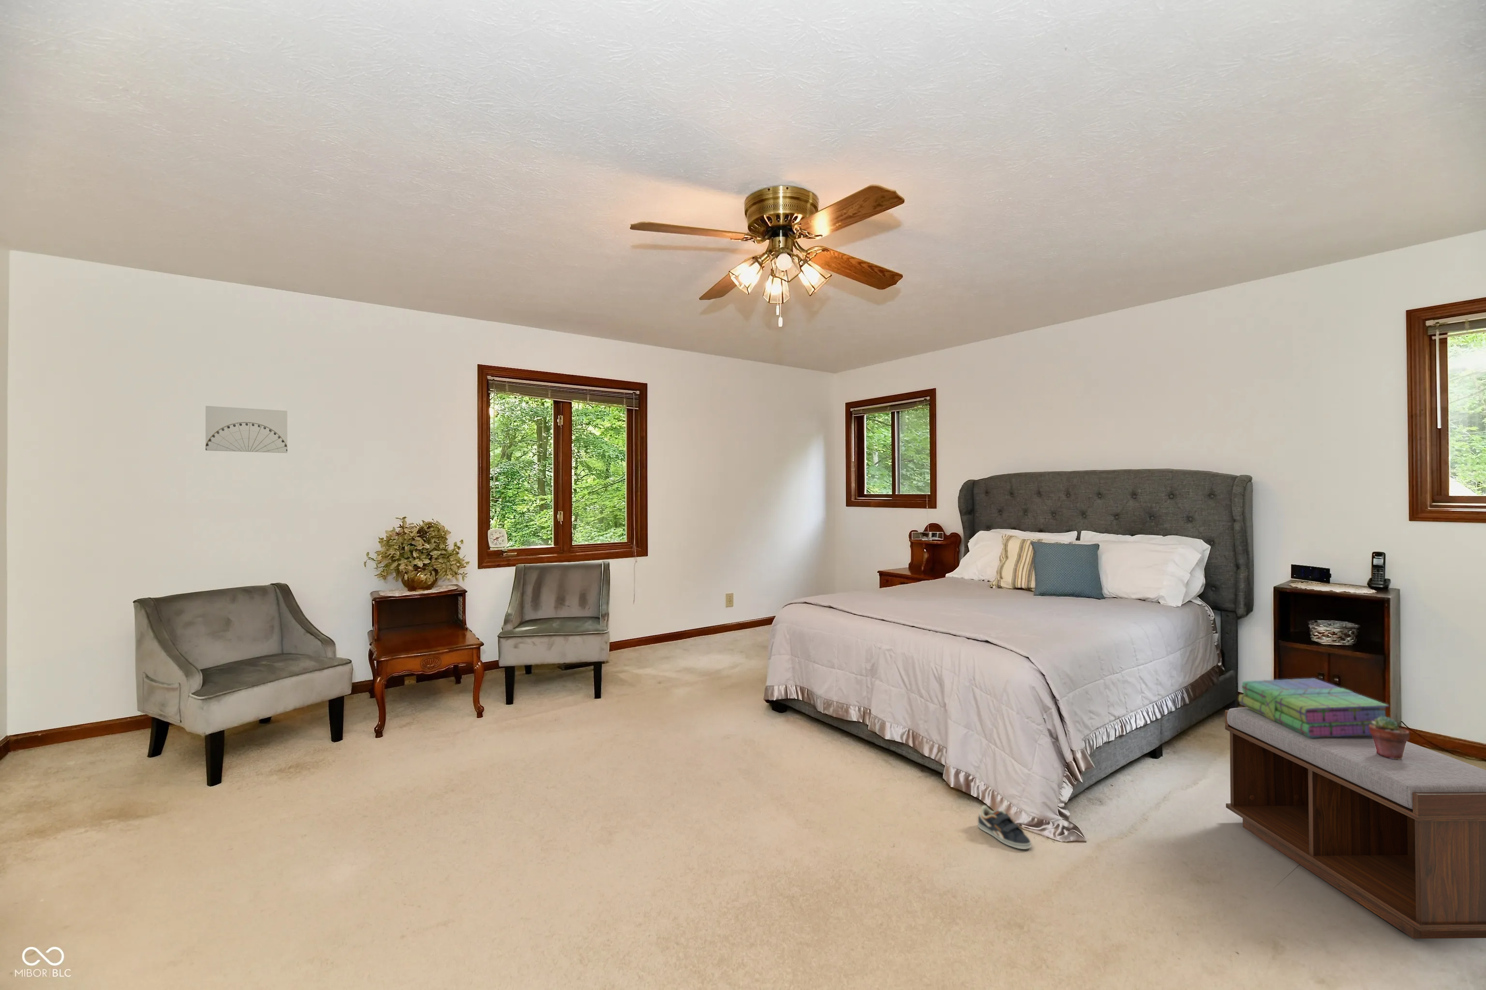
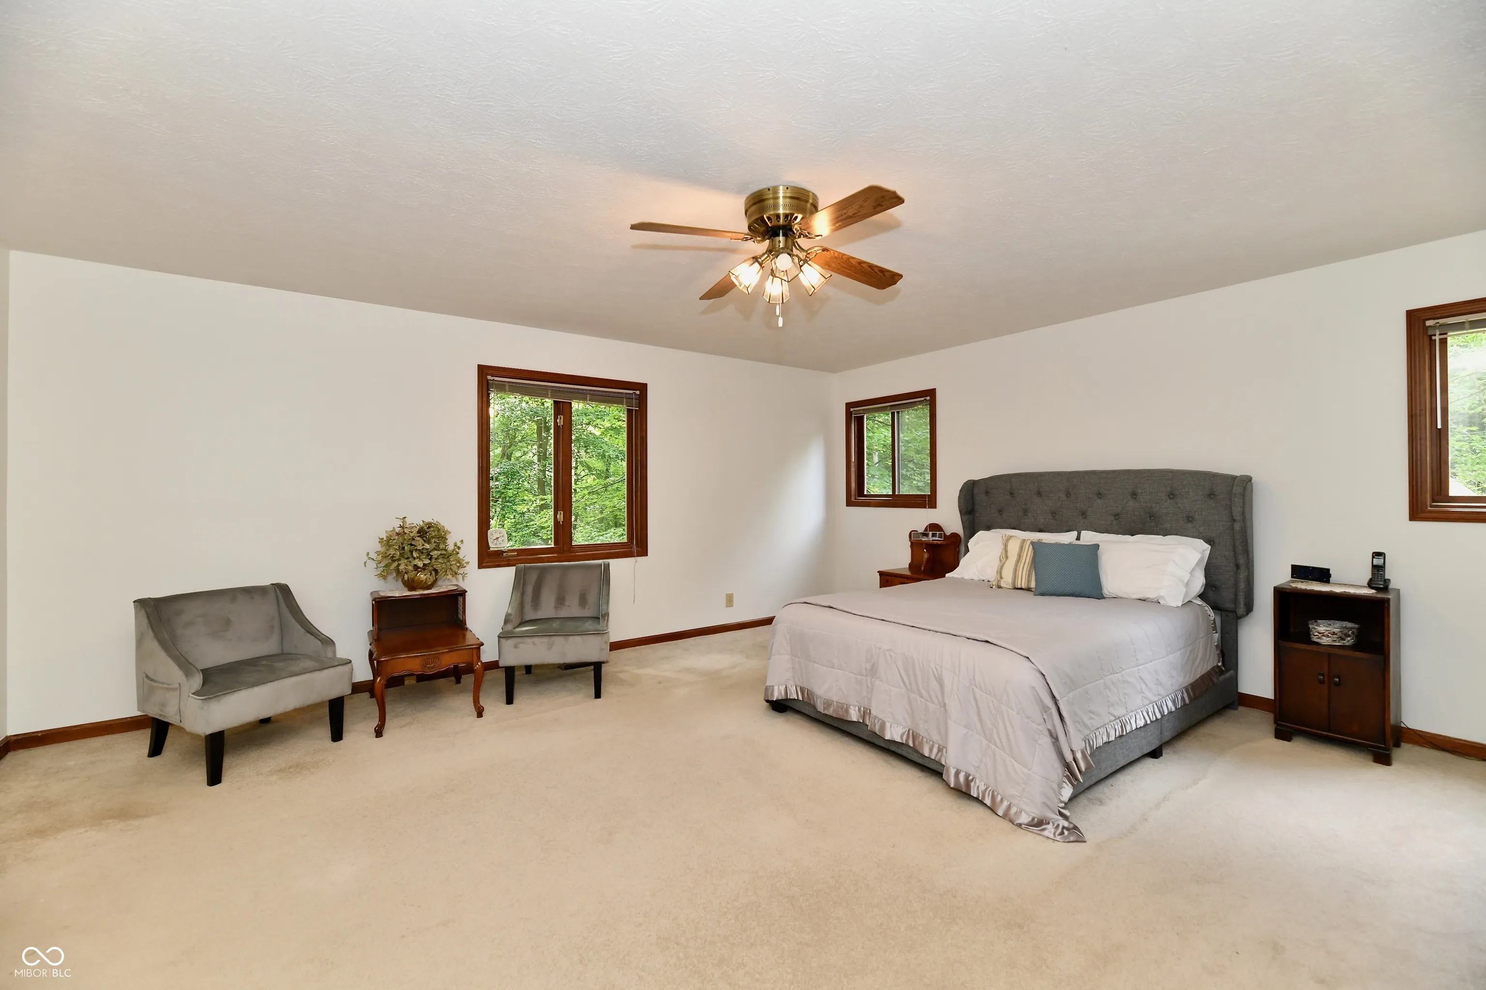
- sneaker (1003, 825)
- wall art (247, 430)
- potted succulent (1389, 735)
- stack of books (1311, 707)
- bench (1357, 805)
